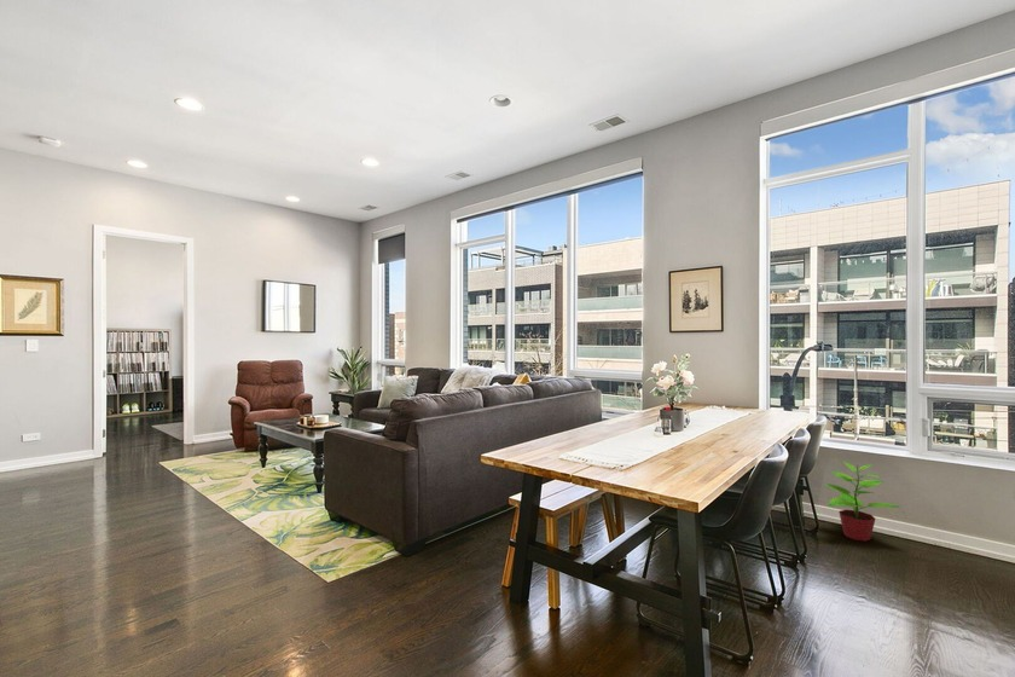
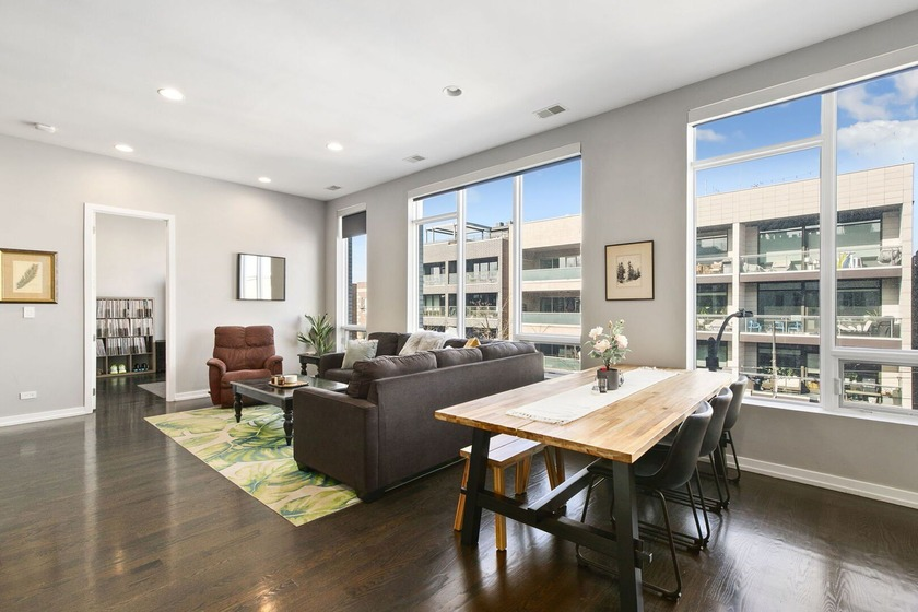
- potted plant (858, 499)
